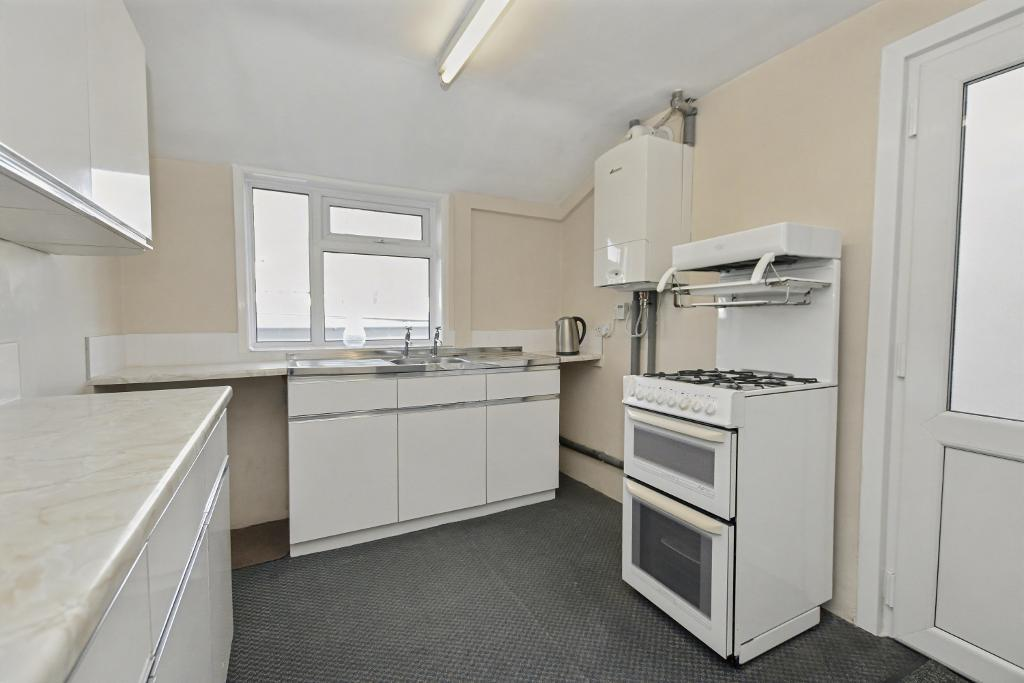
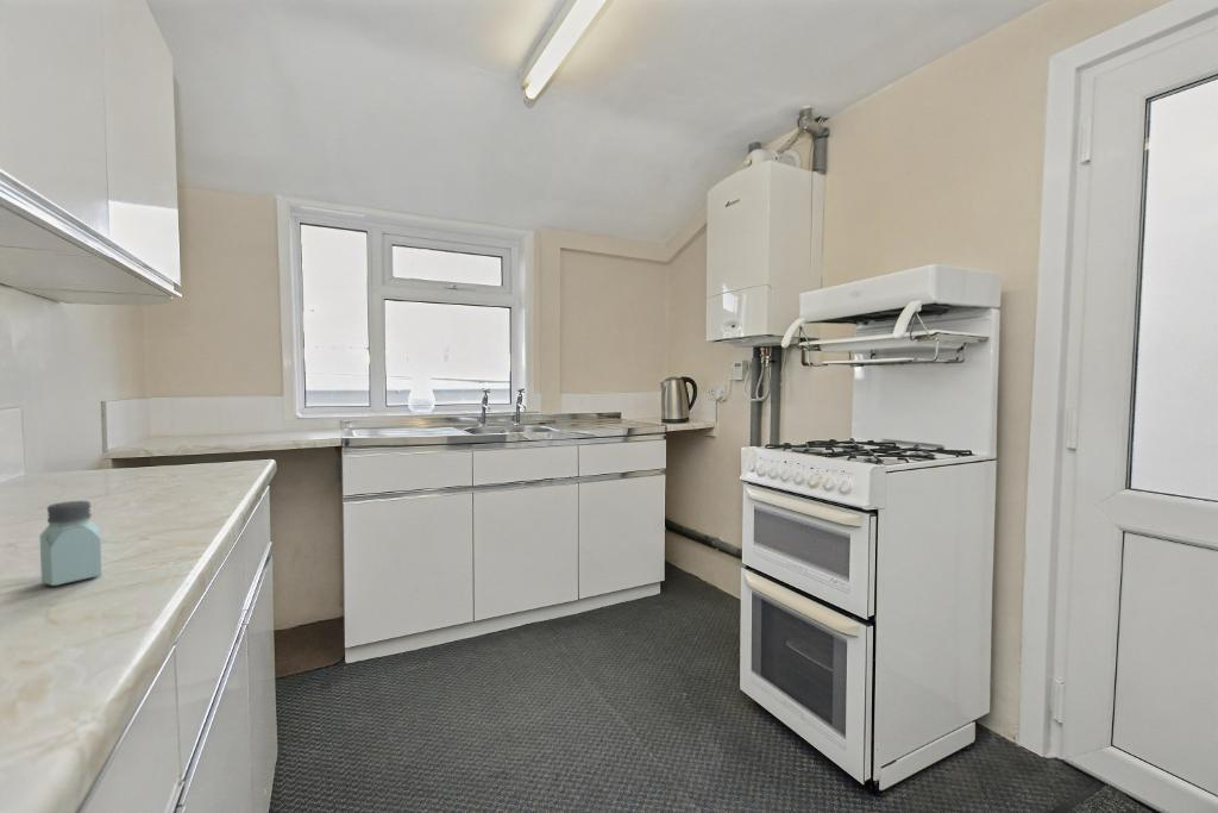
+ saltshaker (70, 540)
